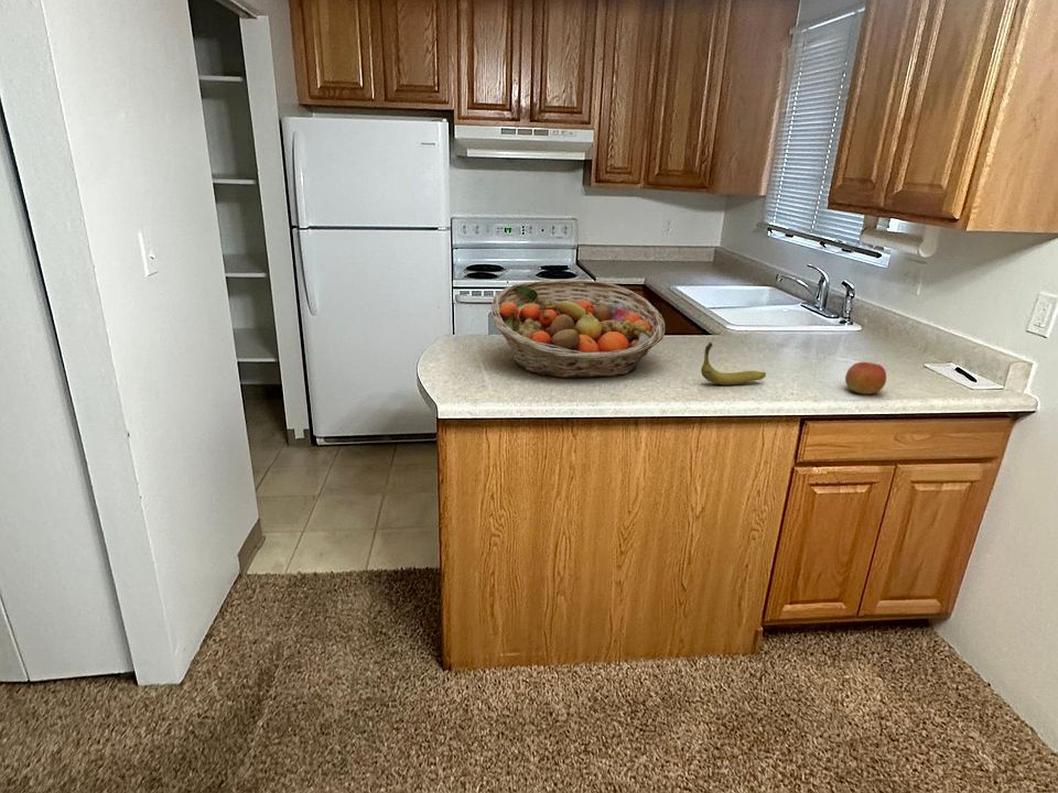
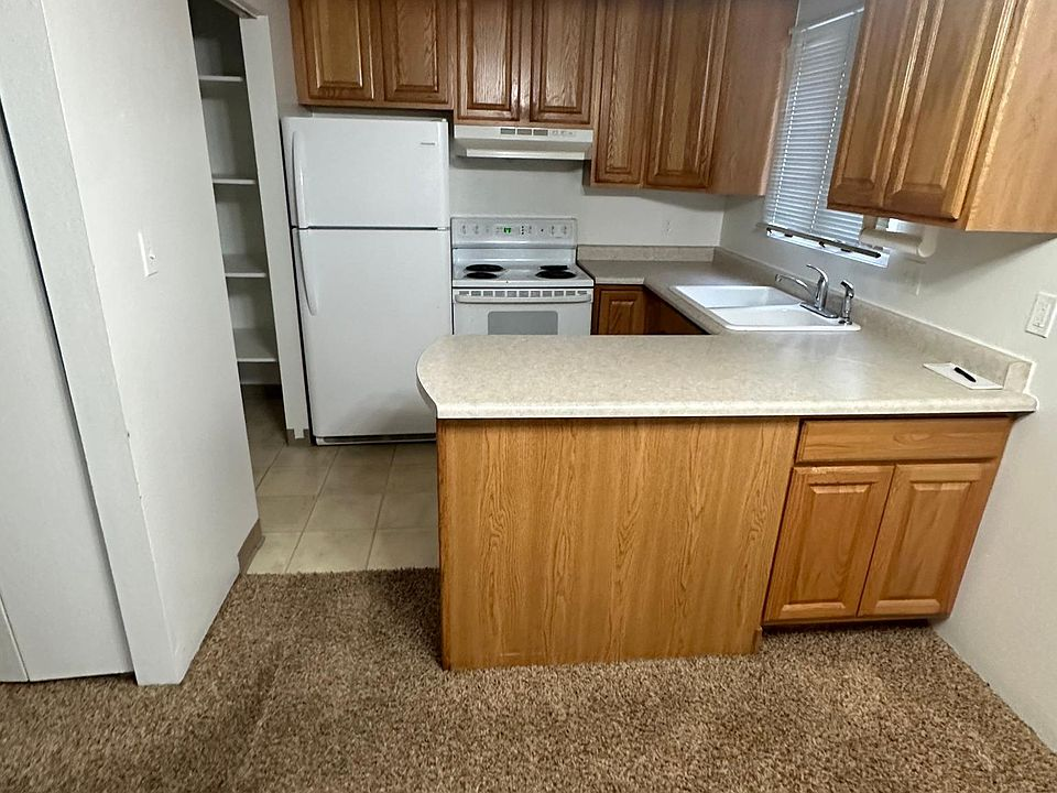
- banana (735, 372)
- apple (865, 377)
- fruit basket (576, 327)
